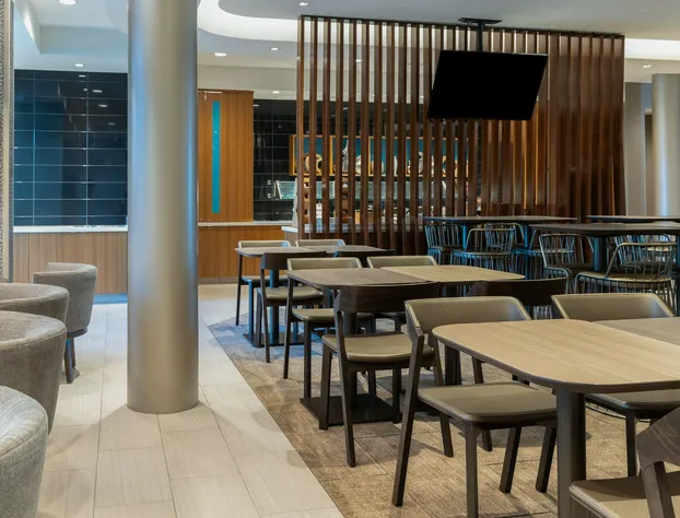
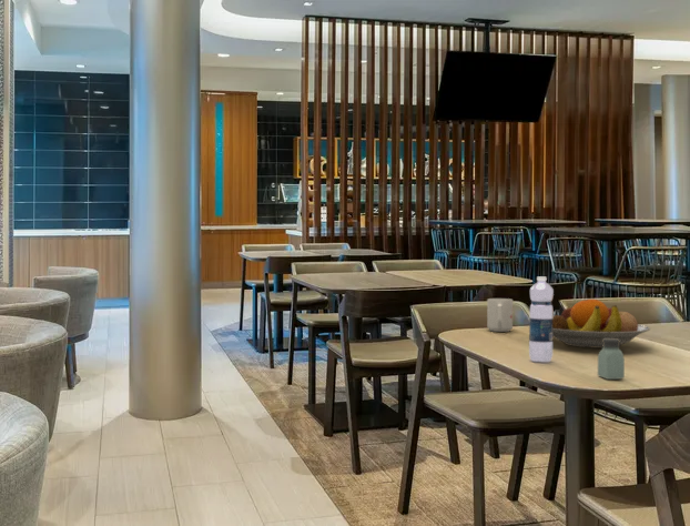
+ fruit bowl (591, 321)
+ saltshaker (610, 357)
+ mug (499, 315)
+ water bottle (540, 318)
